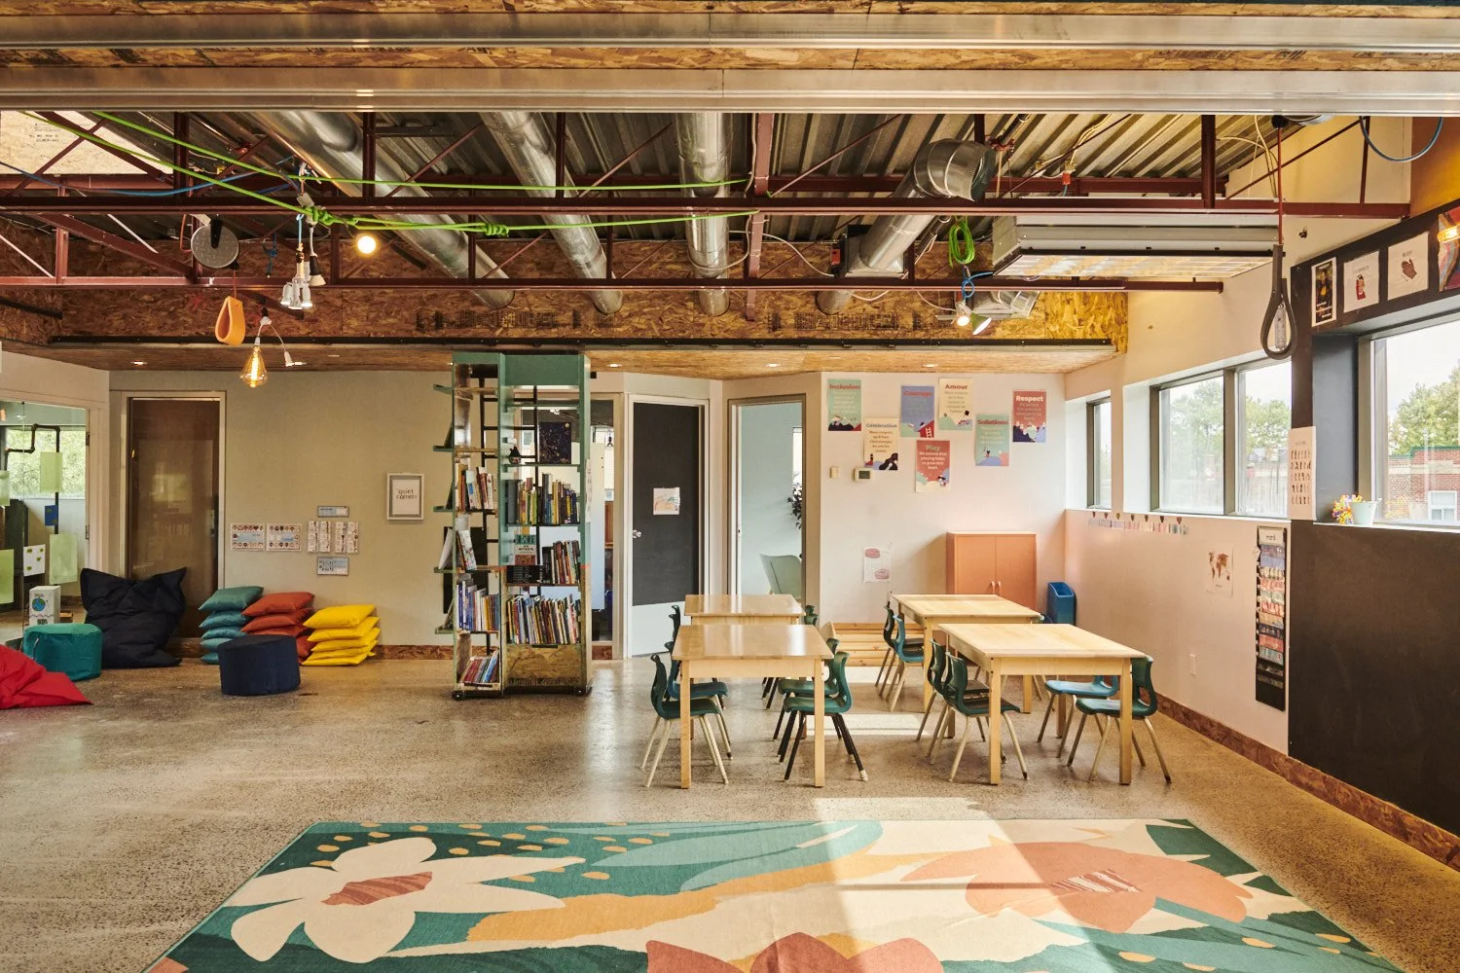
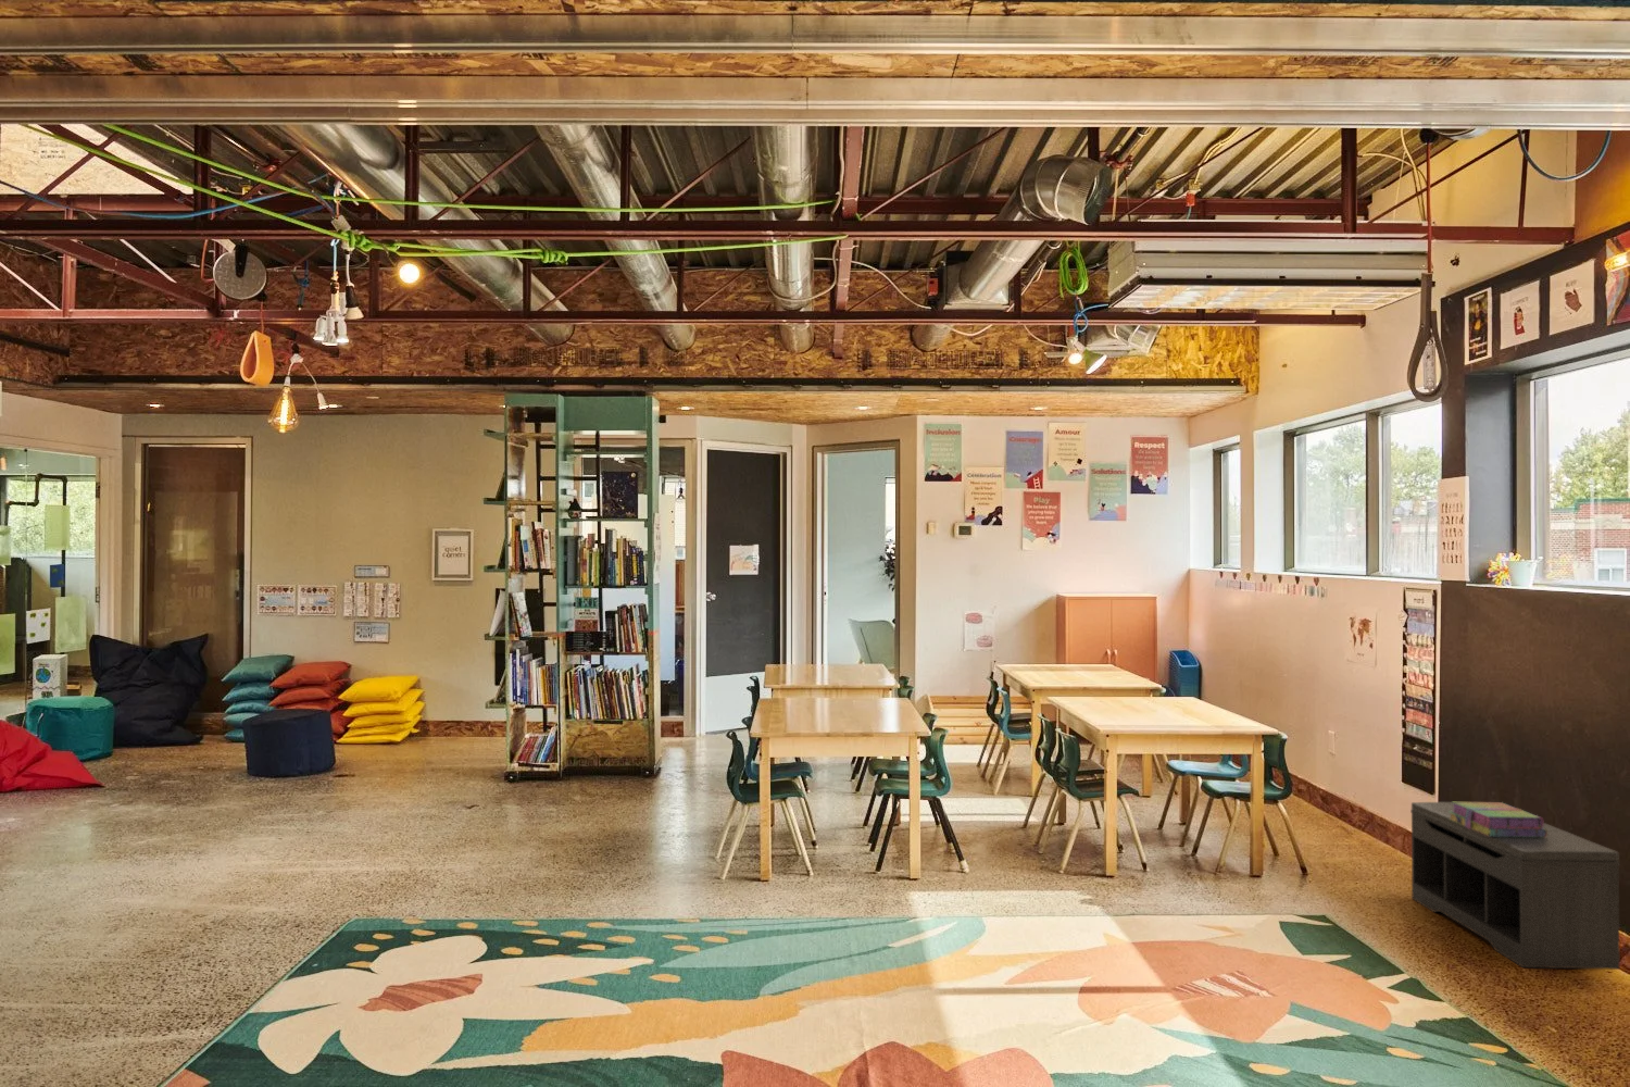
+ stack of books (1495, 818)
+ bench (1505, 877)
